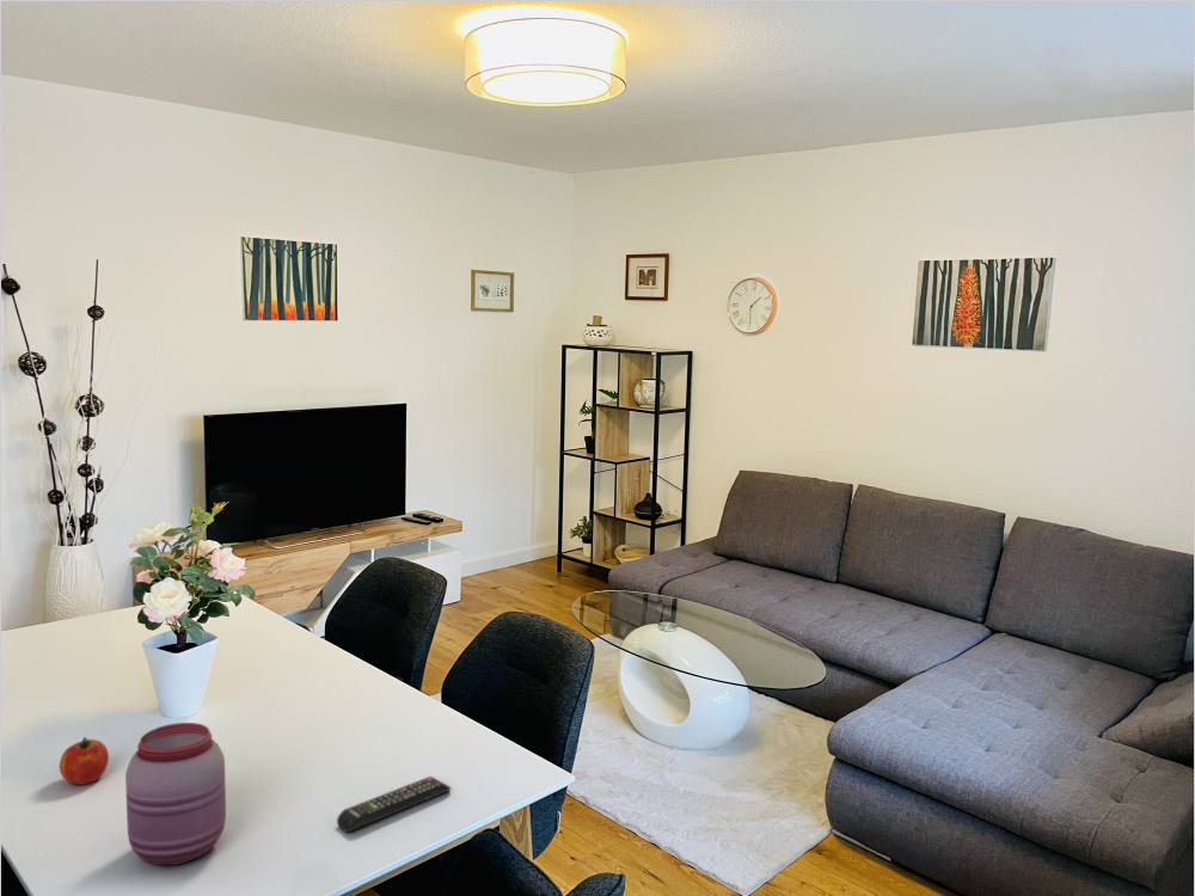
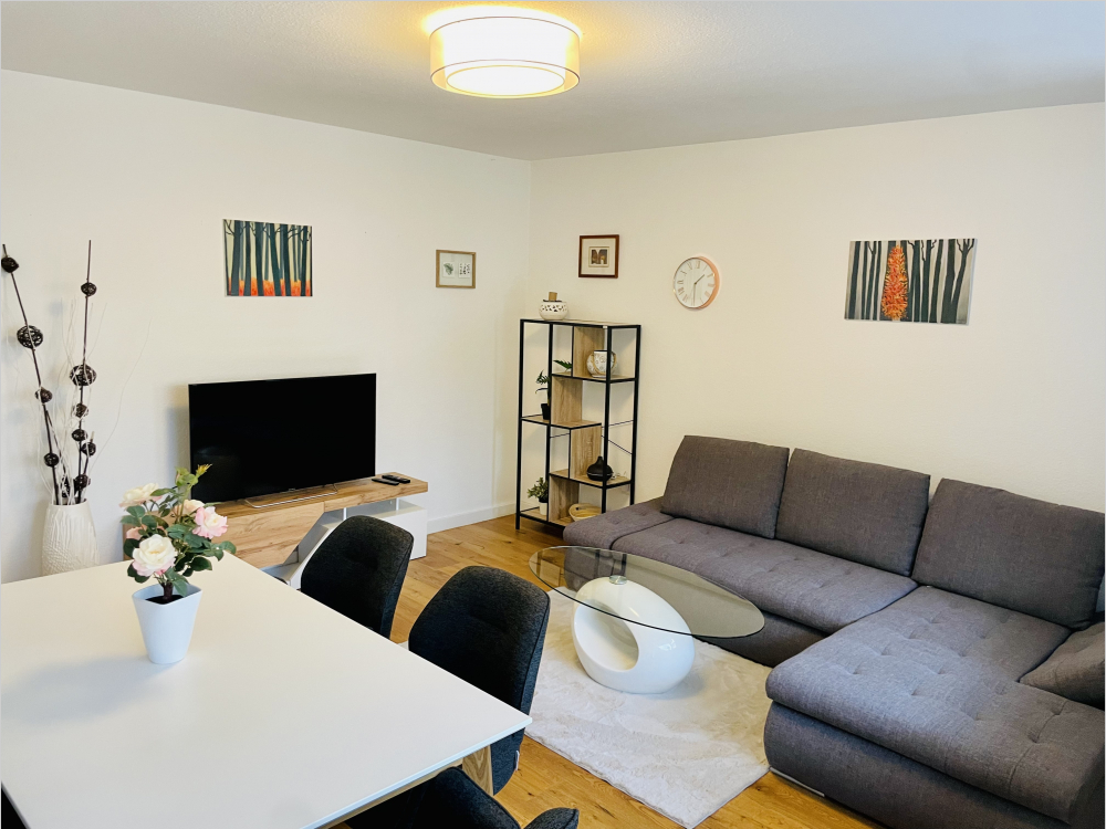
- remote control (396, 802)
- jar (177, 792)
- fruit (84, 760)
